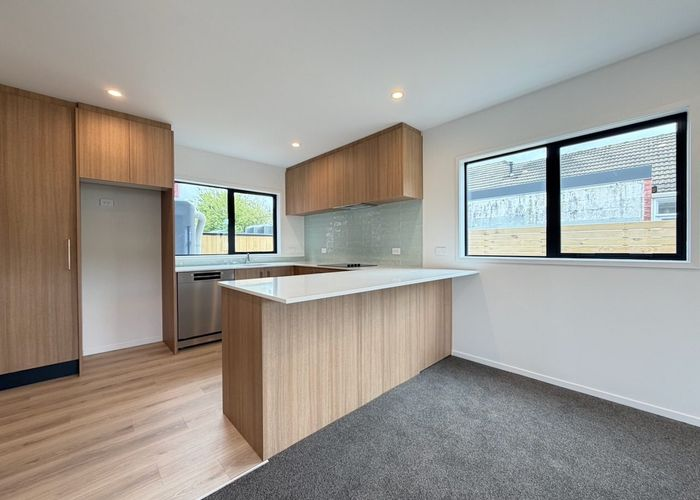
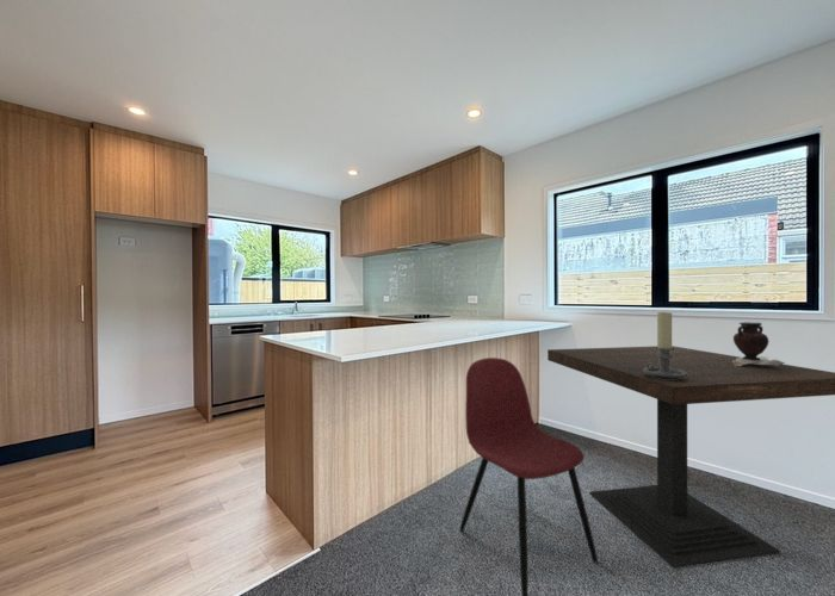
+ dining chair (524, 457)
+ dining table (672, 440)
+ vase (755, 343)
+ candle holder (662, 342)
